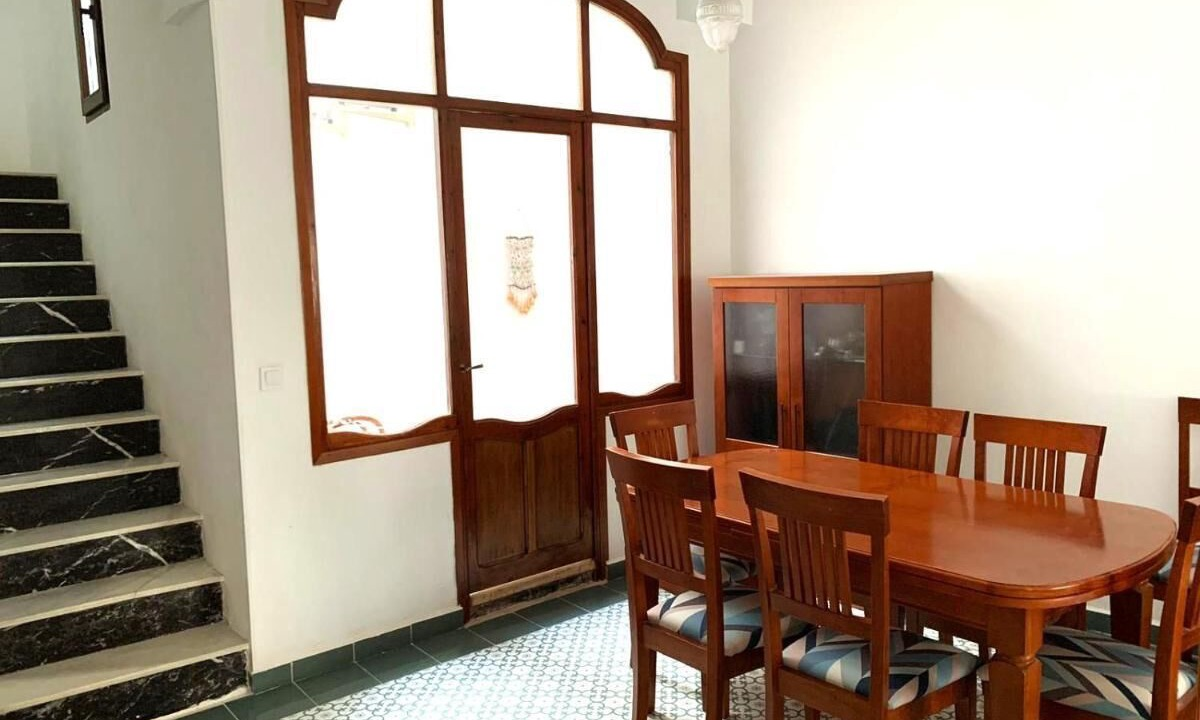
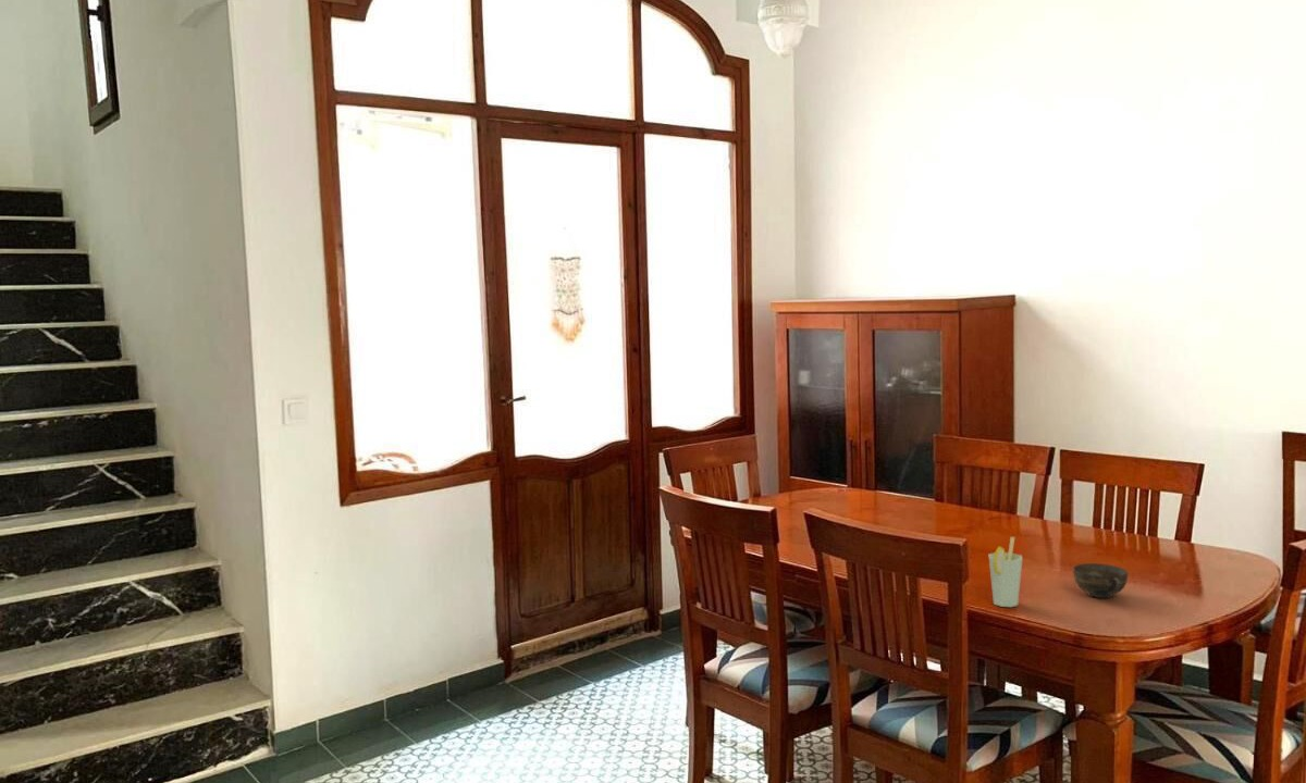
+ cup (1003, 572)
+ cup (1102, 583)
